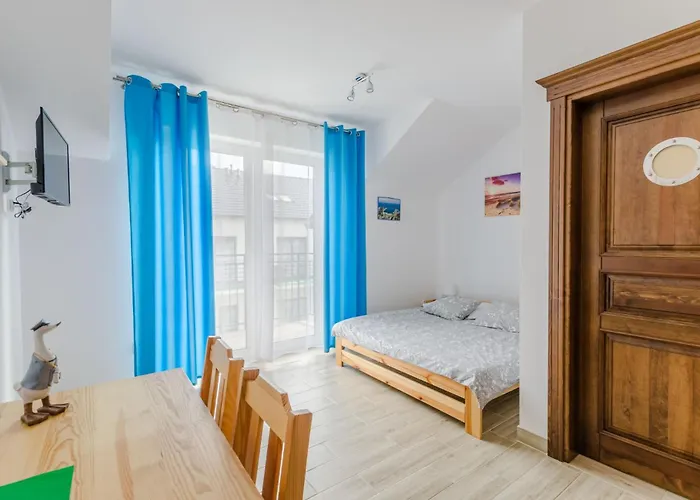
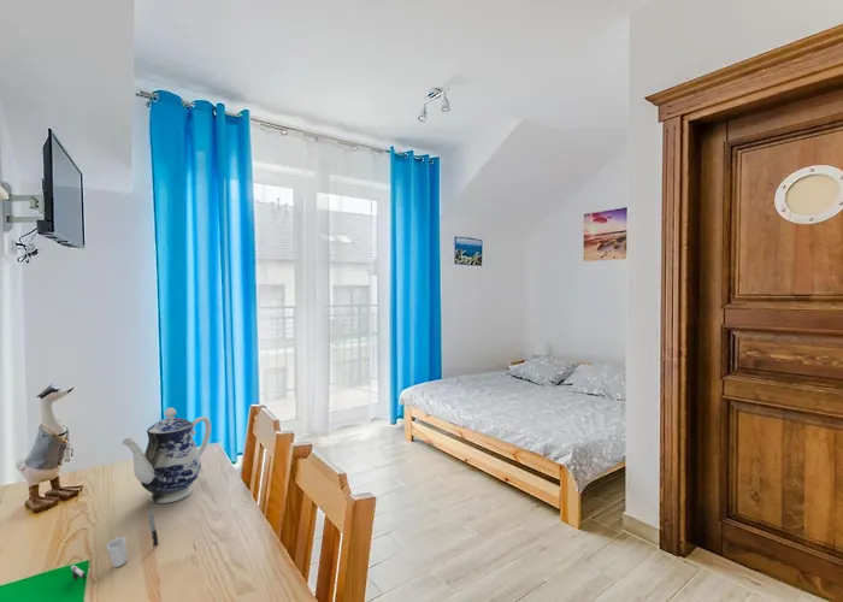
+ teapot (170, 452)
+ cup (119, 543)
